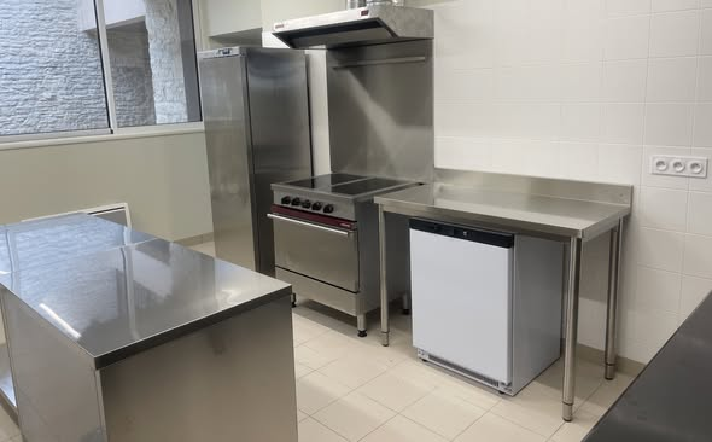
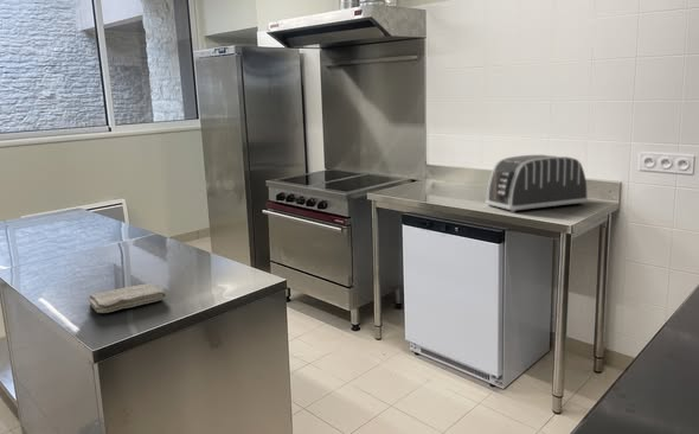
+ washcloth (126, 296)
+ toaster (534, 180)
